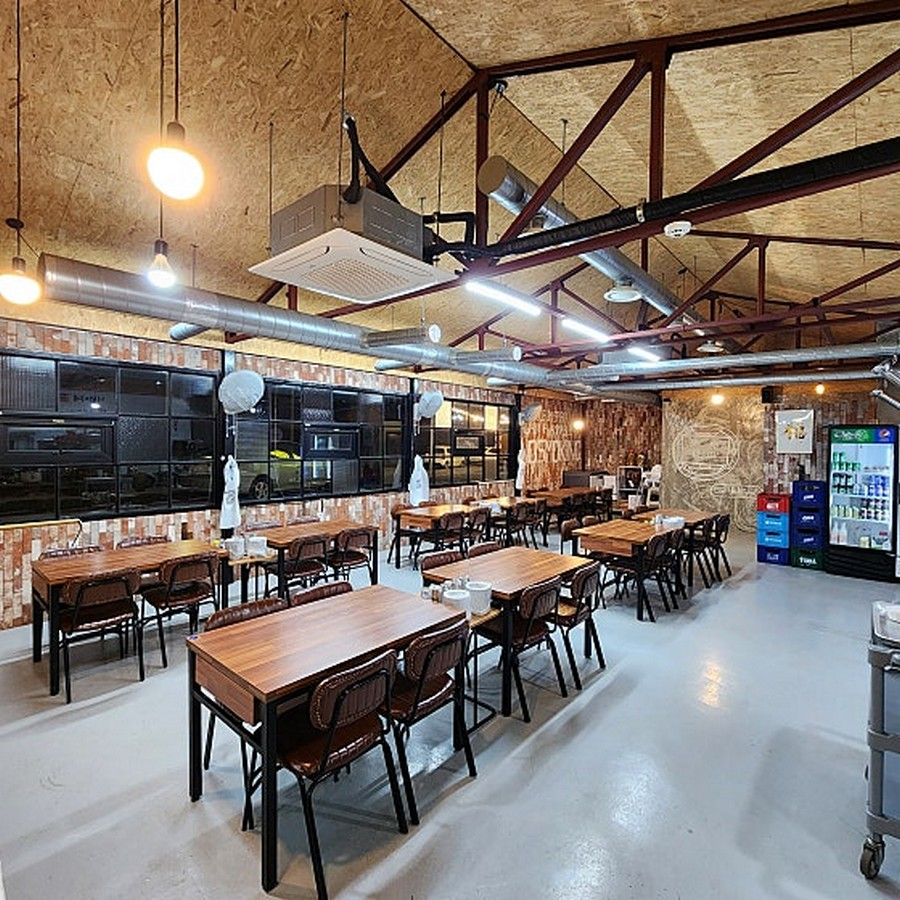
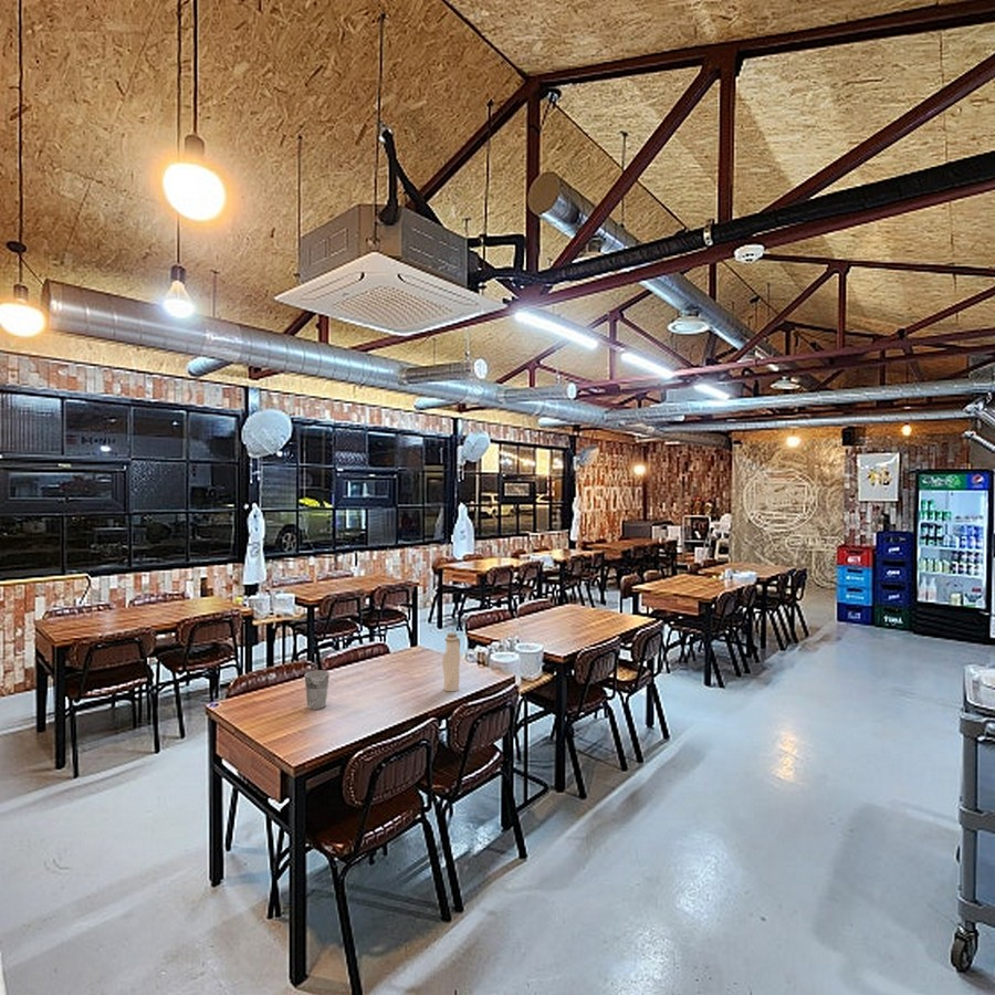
+ cup (316, 690)
+ water bottle (451, 660)
